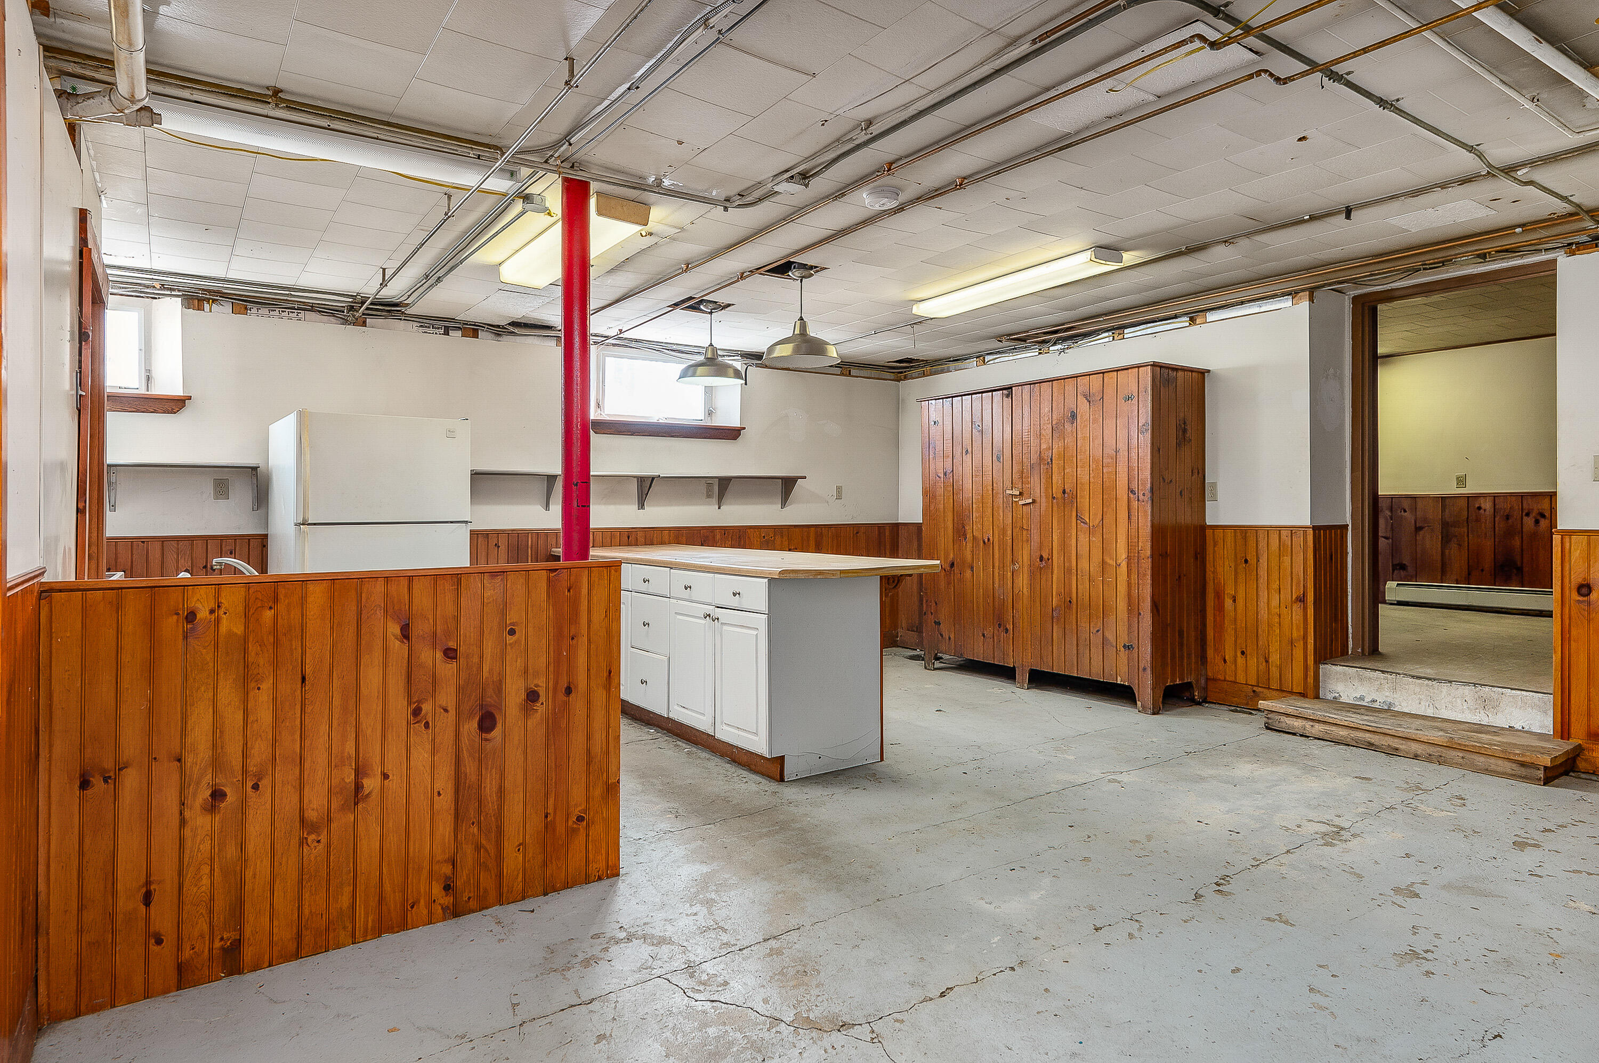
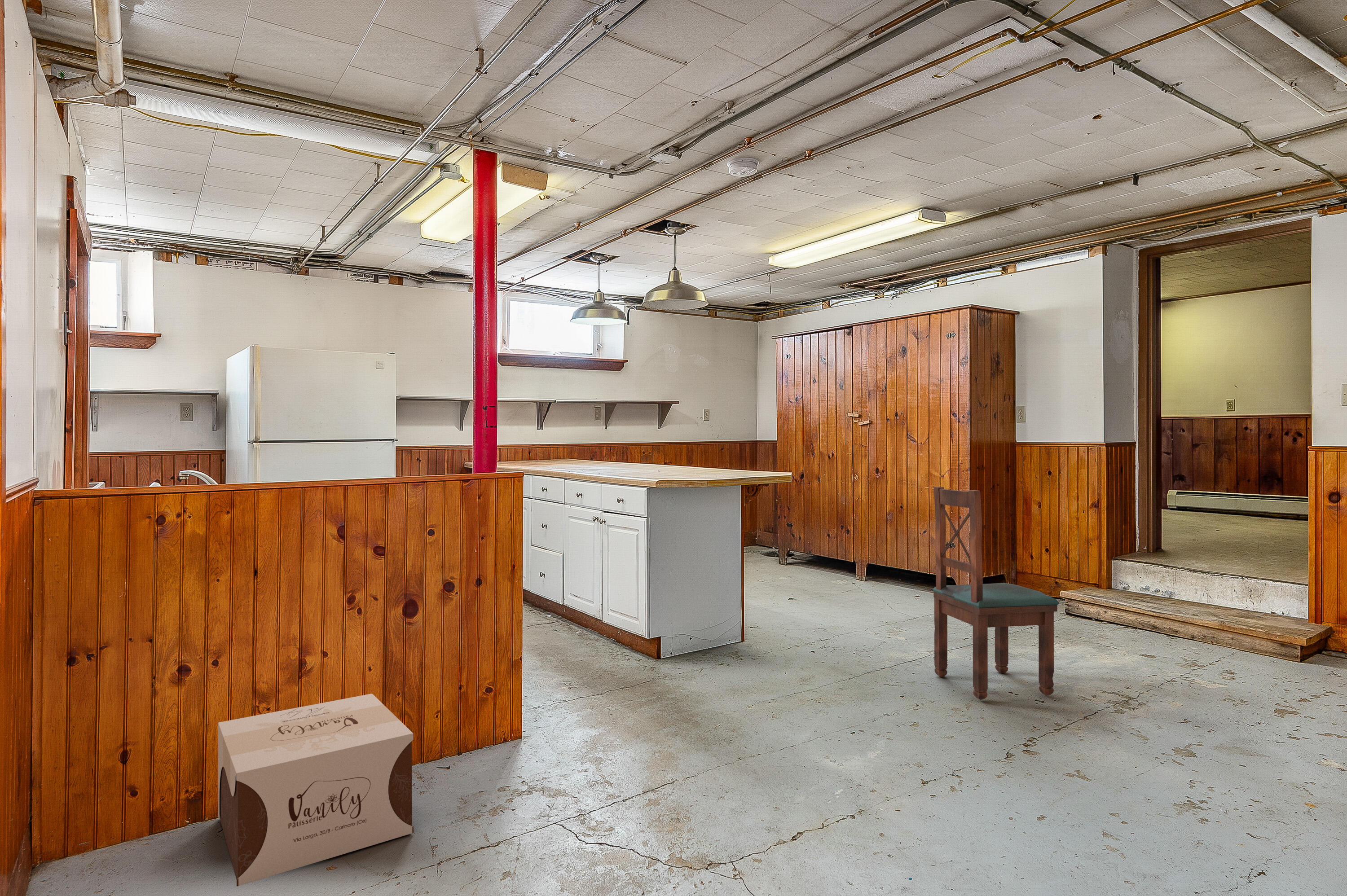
+ dining chair (991, 587)
+ cardboard box (313, 777)
